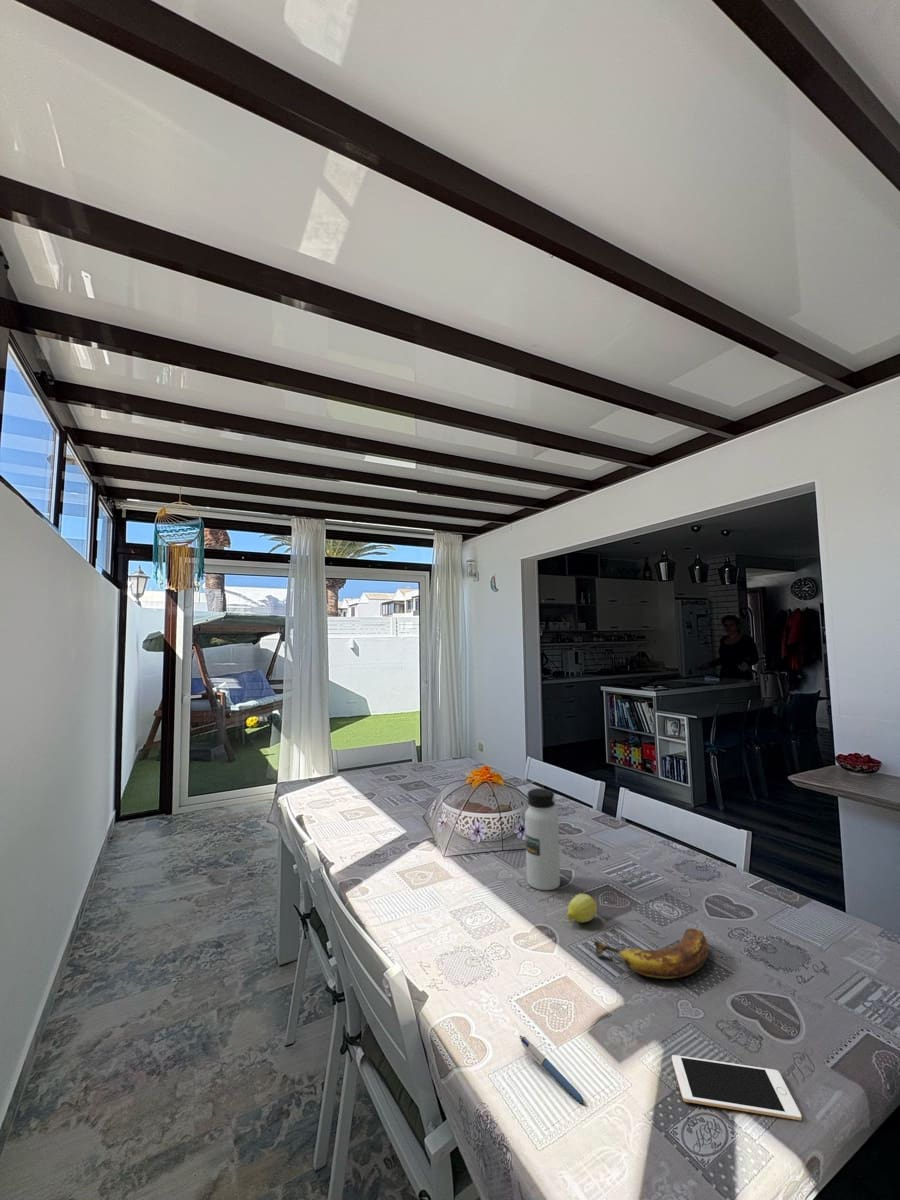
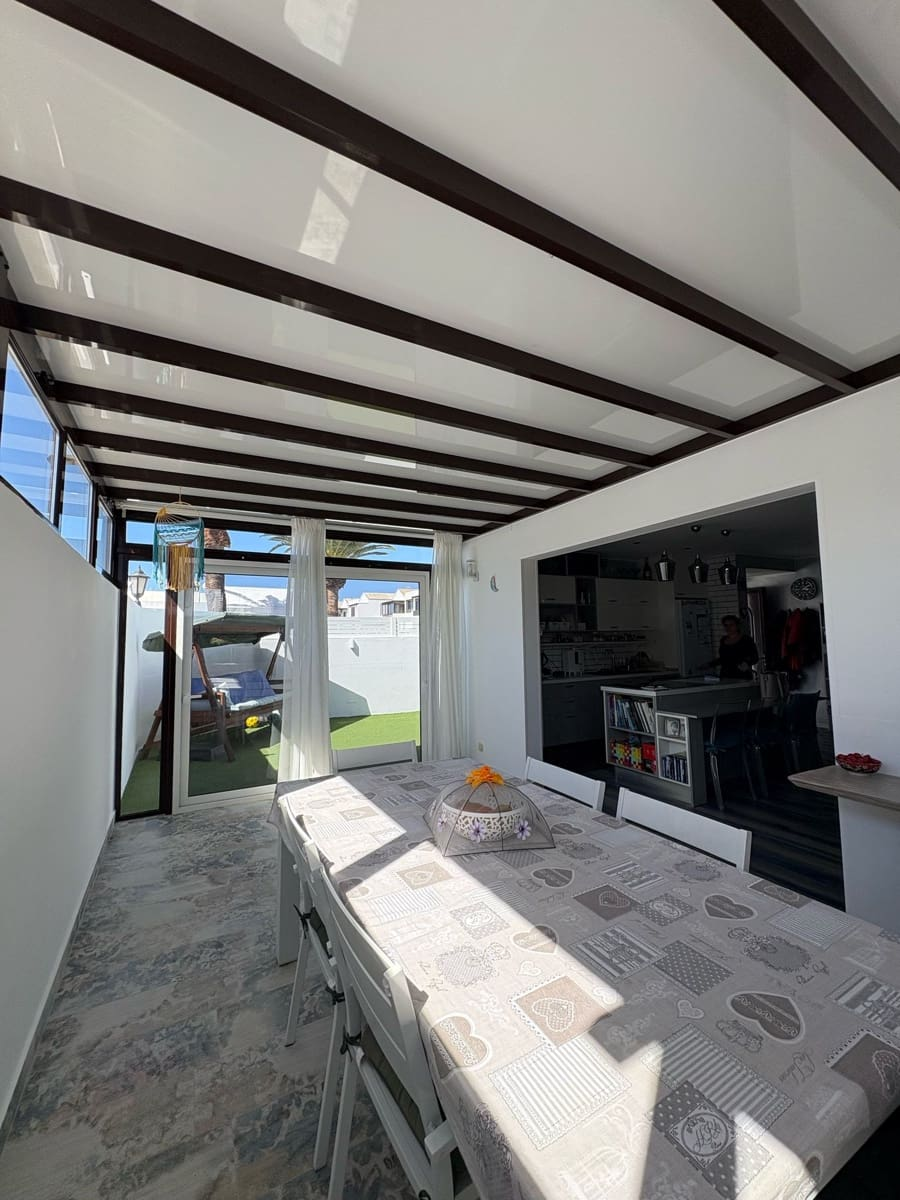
- cell phone (732, 1085)
- fruit (582, 908)
- banana (660, 949)
- water bottle (542, 836)
- pen (549, 1068)
